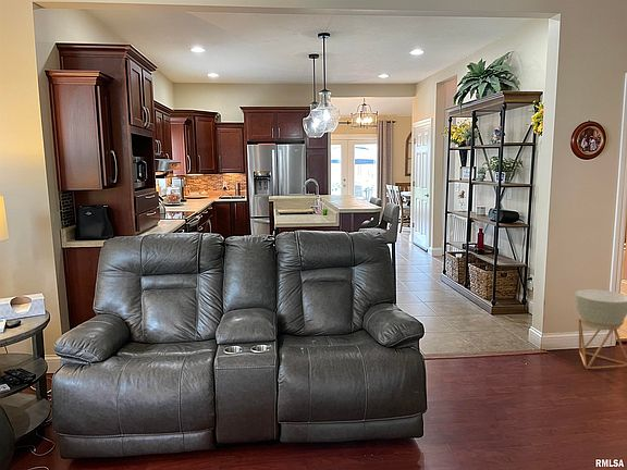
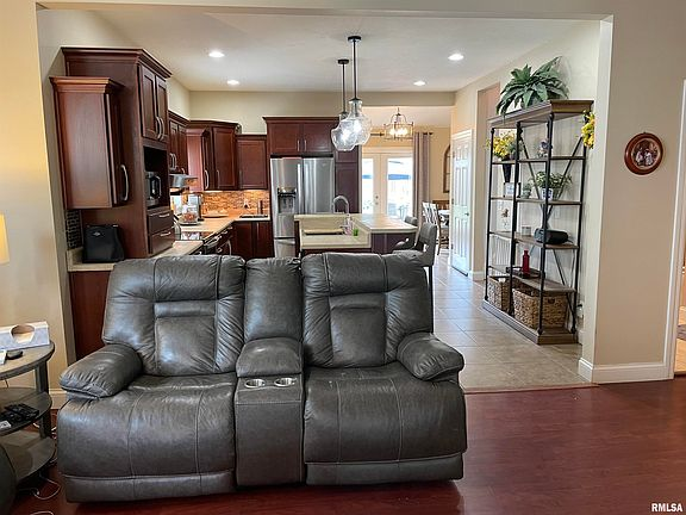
- planter (600, 329)
